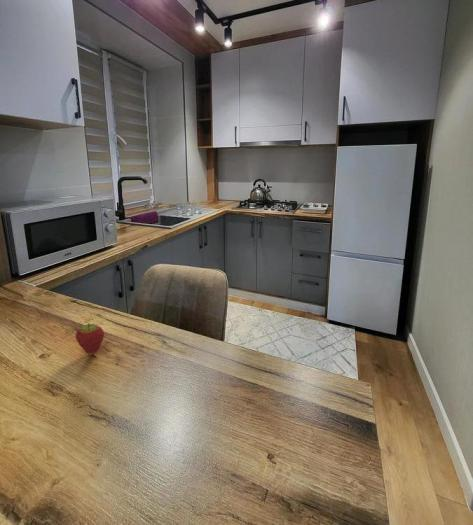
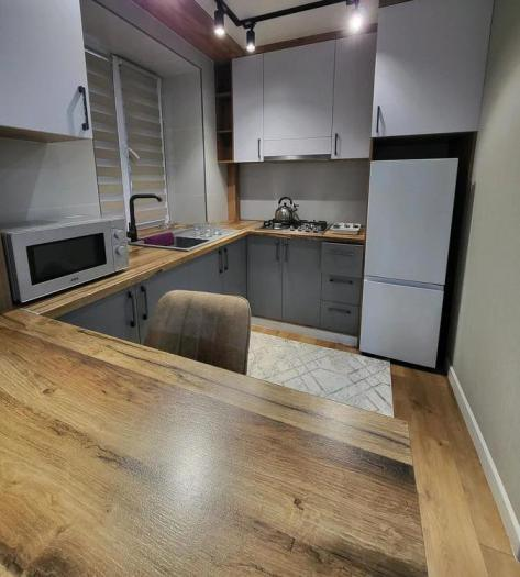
- fruit (90, 338)
